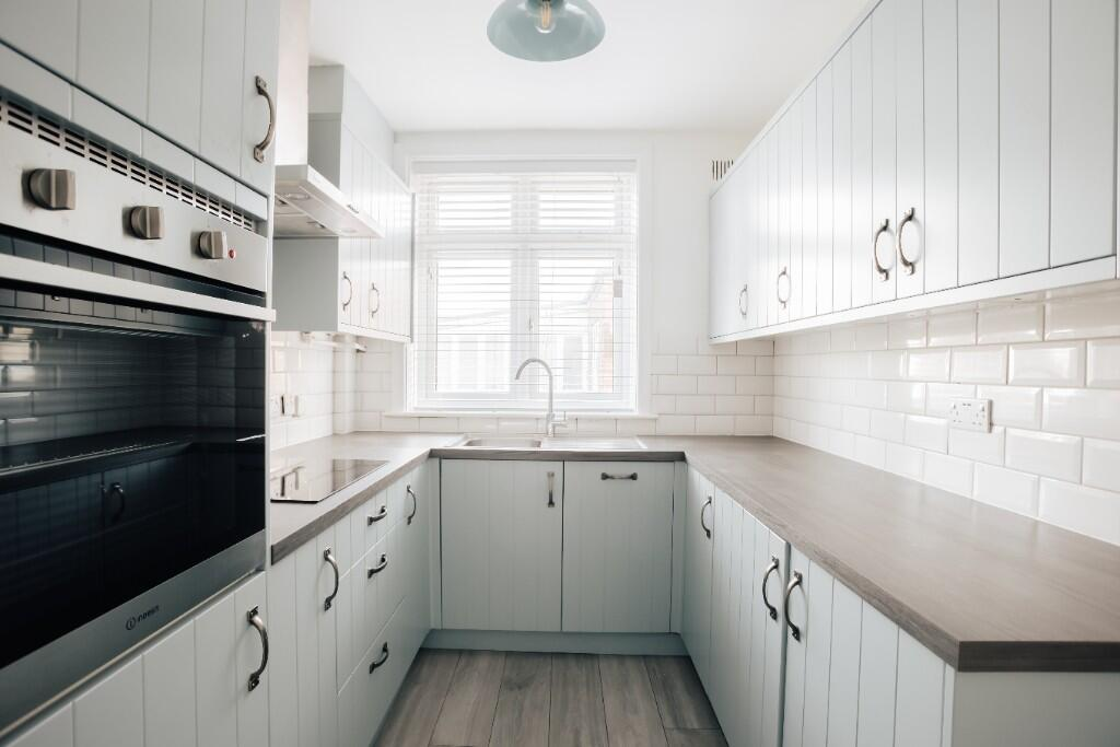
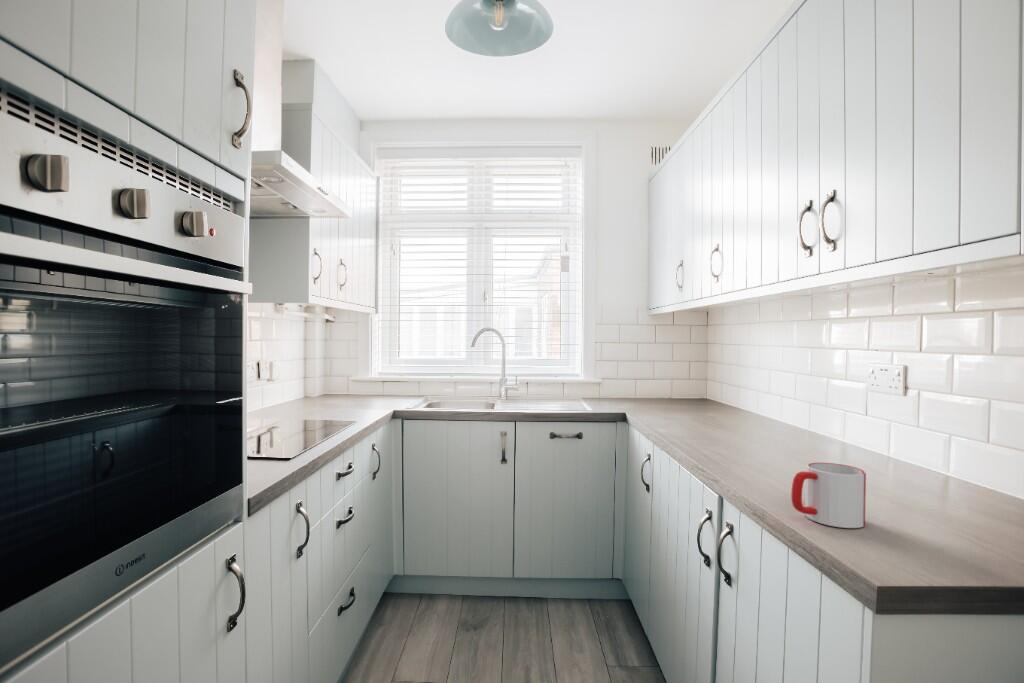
+ mug (825, 494)
